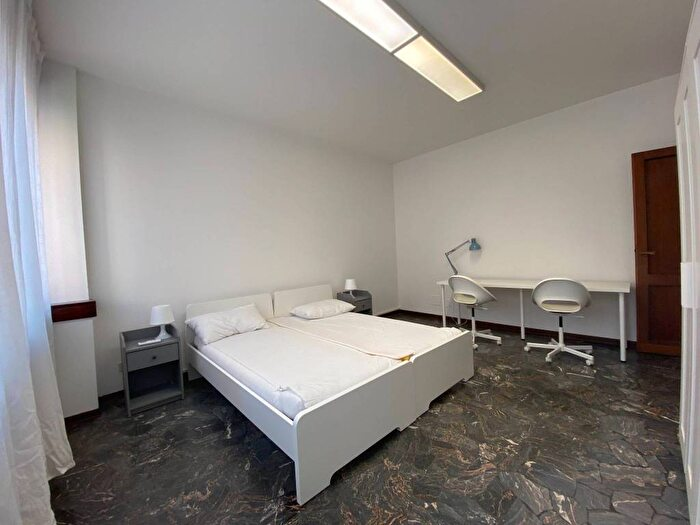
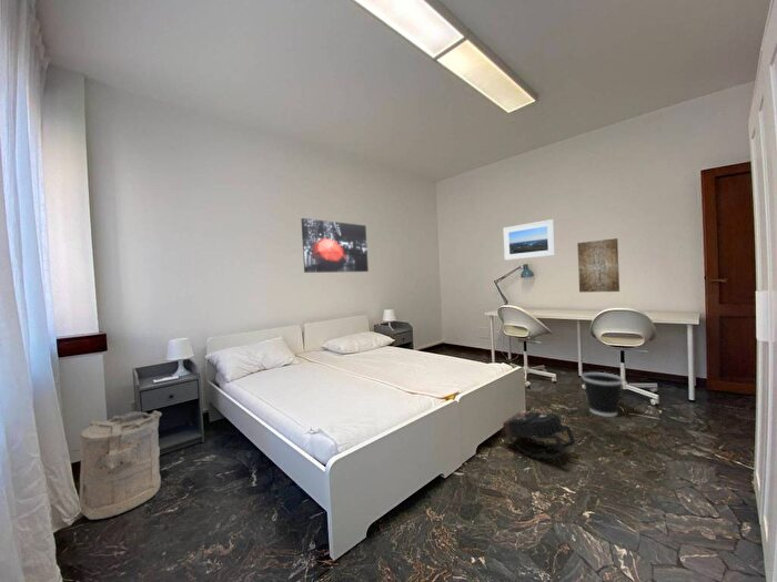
+ laundry hamper (119, 459)
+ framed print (527, 241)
+ backpack (533, 430)
+ wall art (597, 266)
+ wall art (336, 247)
+ wastebasket (602, 394)
